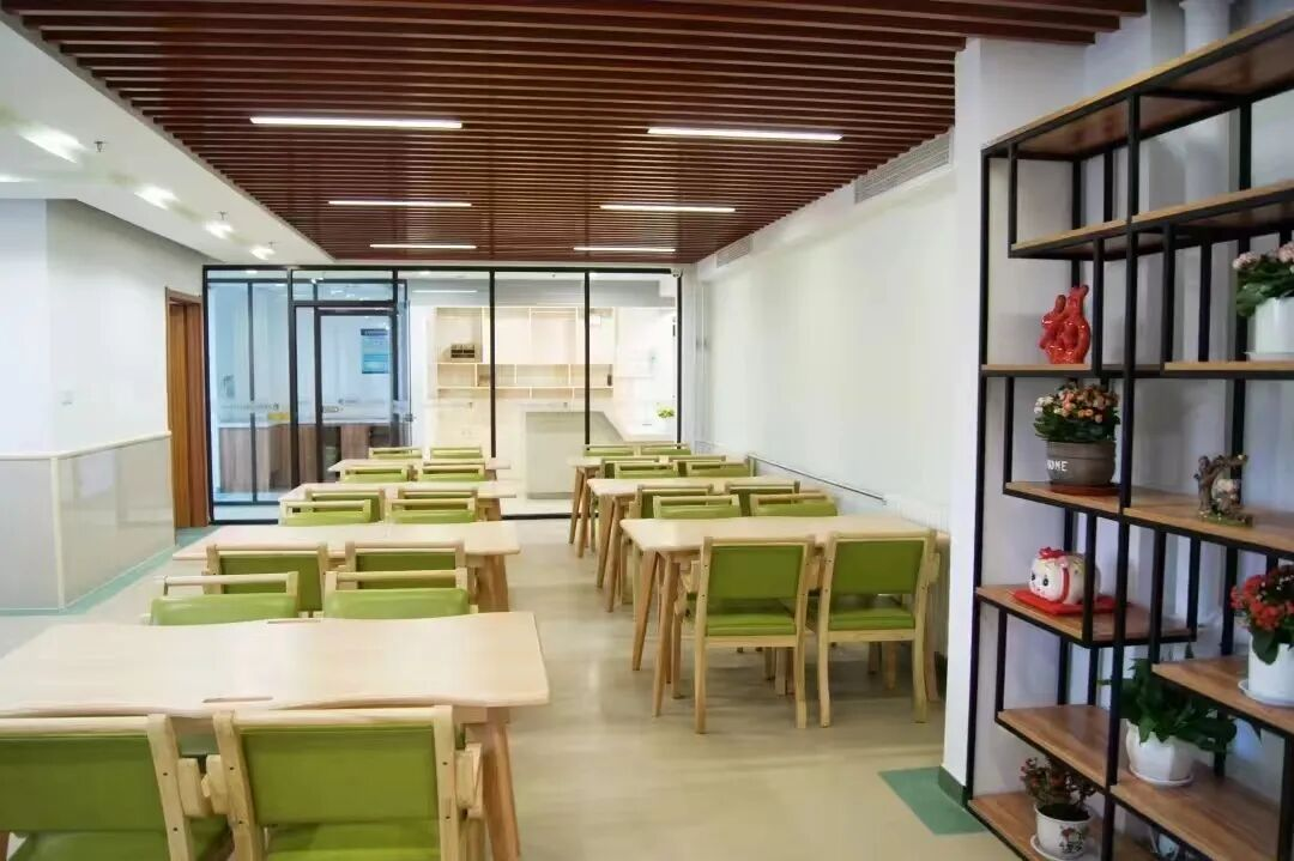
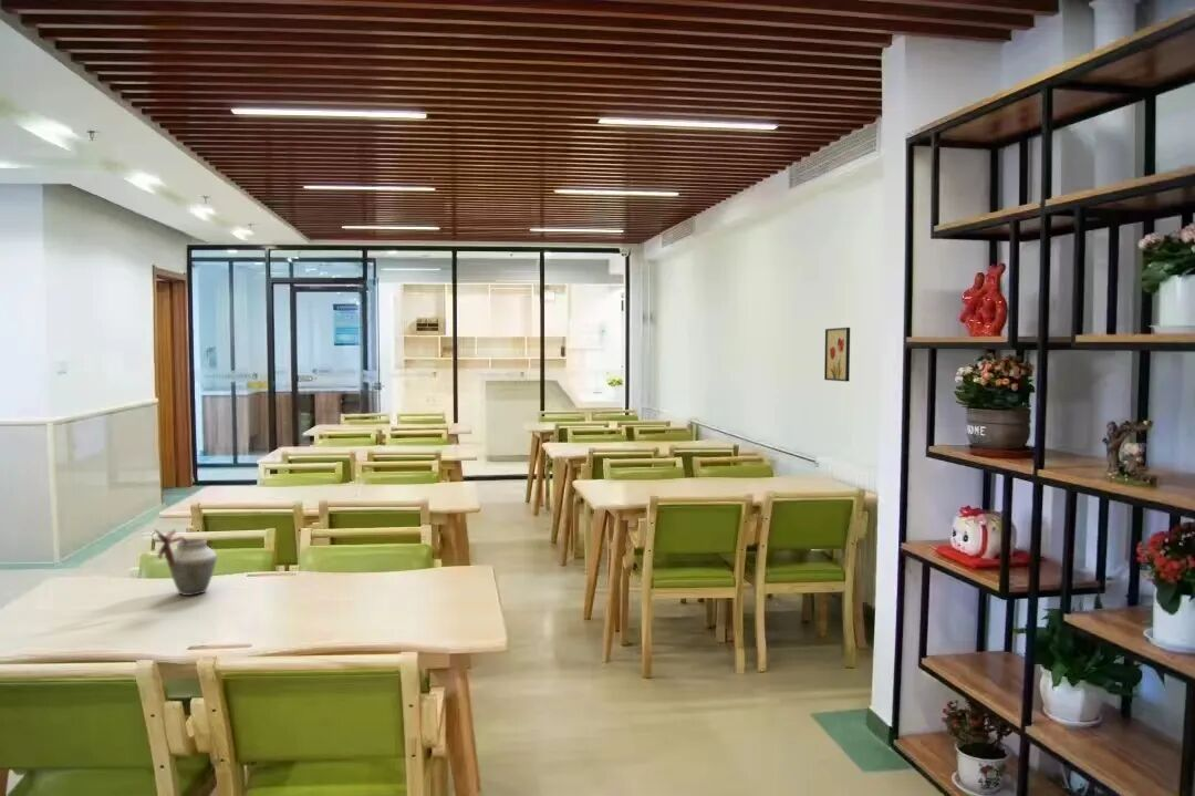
+ wall art (838, 354)
+ vase (185, 559)
